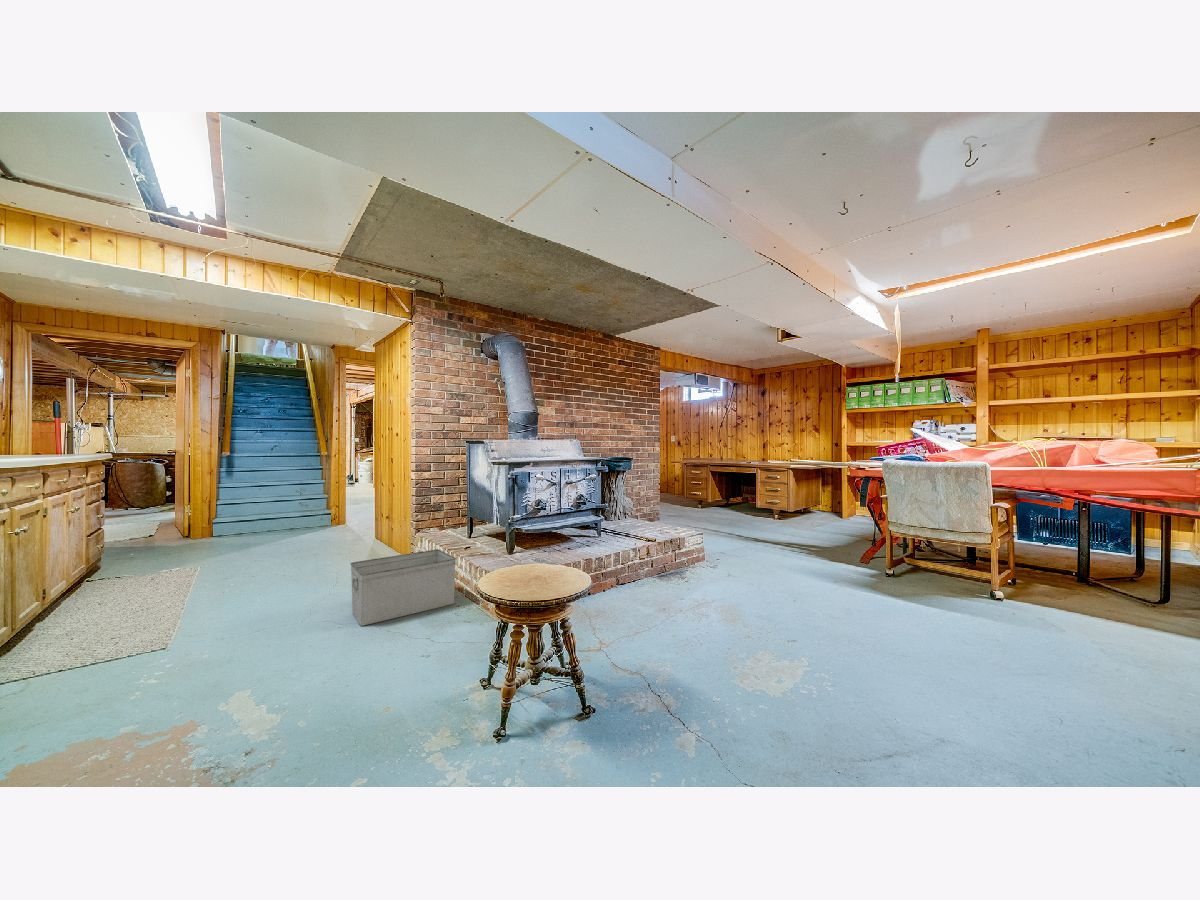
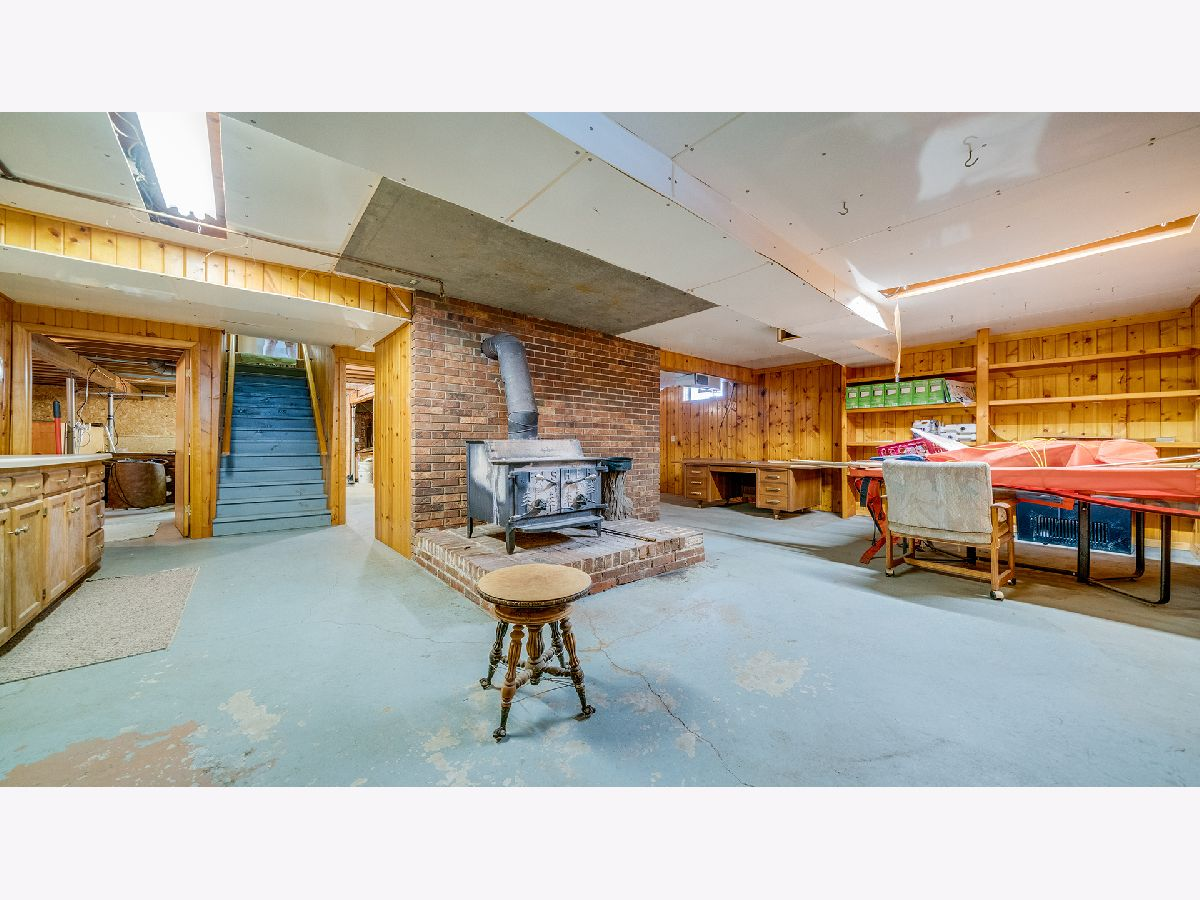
- storage bin (404, 584)
